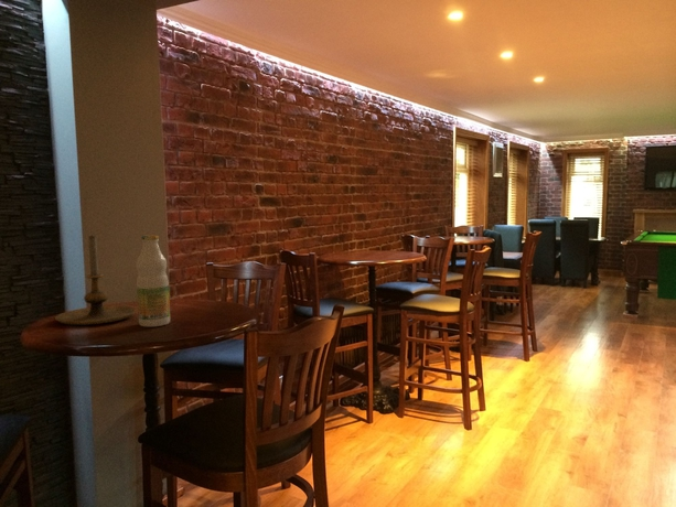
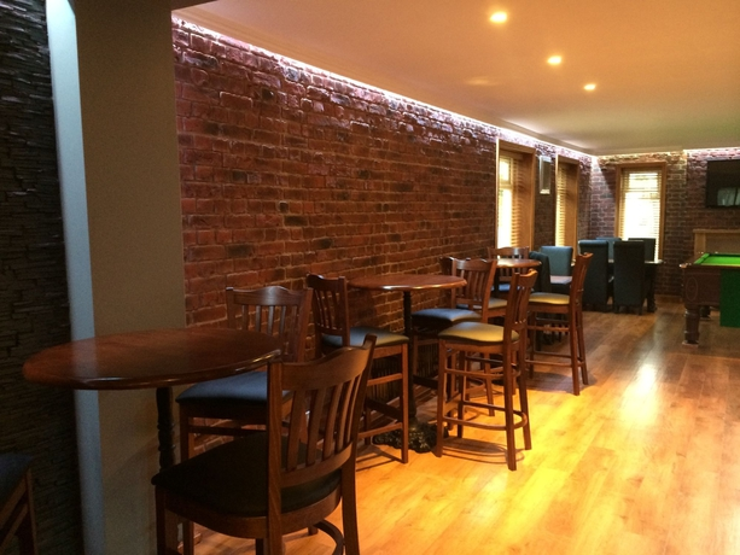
- bottle (152, 280)
- candle holder (95, 277)
